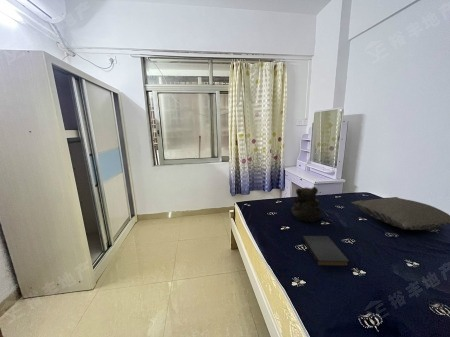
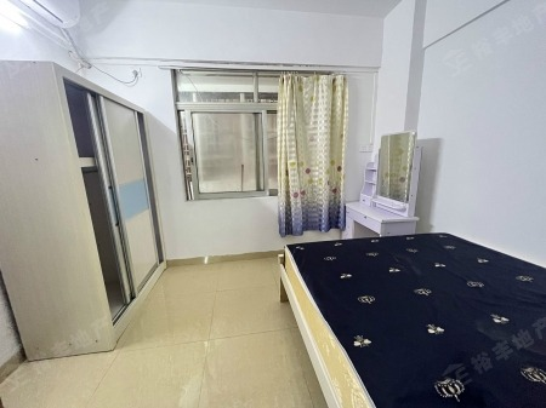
- book (323, 249)
- pillow (399, 211)
- teddy bear (308, 202)
